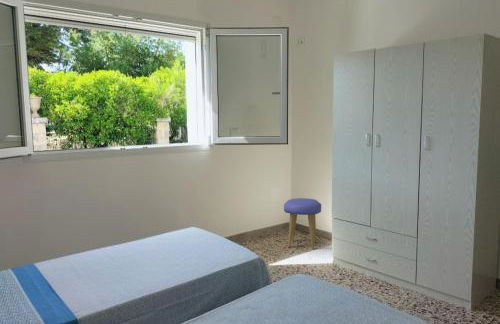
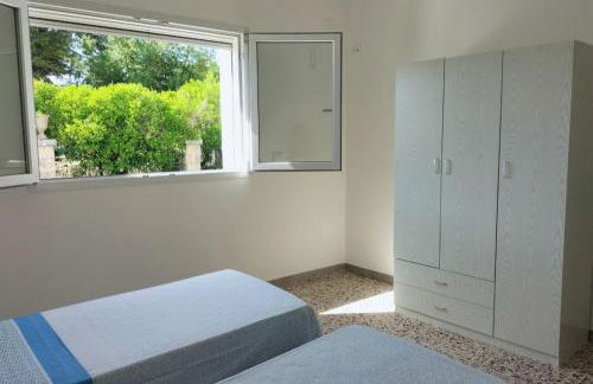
- stool (308, 221)
